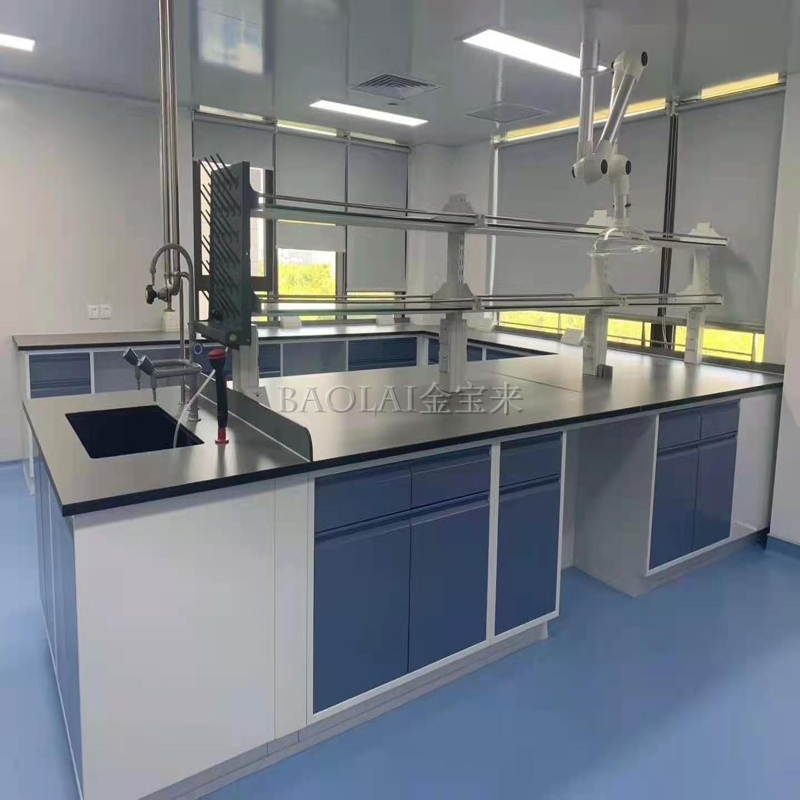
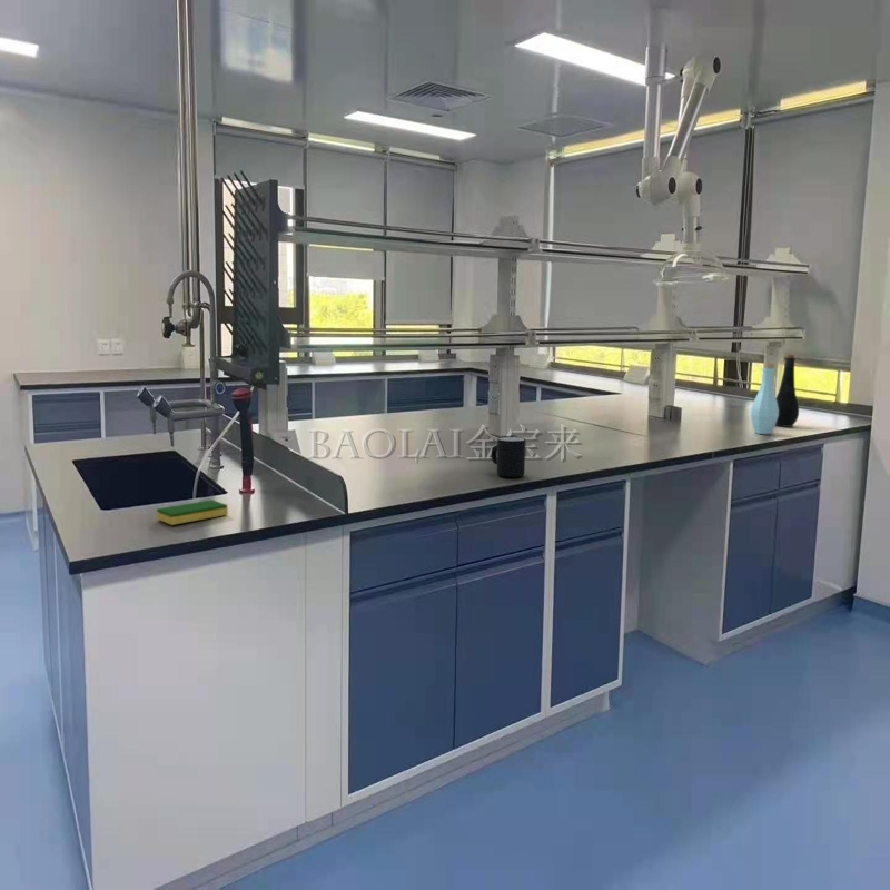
+ bottle (765, 397)
+ mug (506, 455)
+ dish sponge (192, 512)
+ bottle (787, 390)
